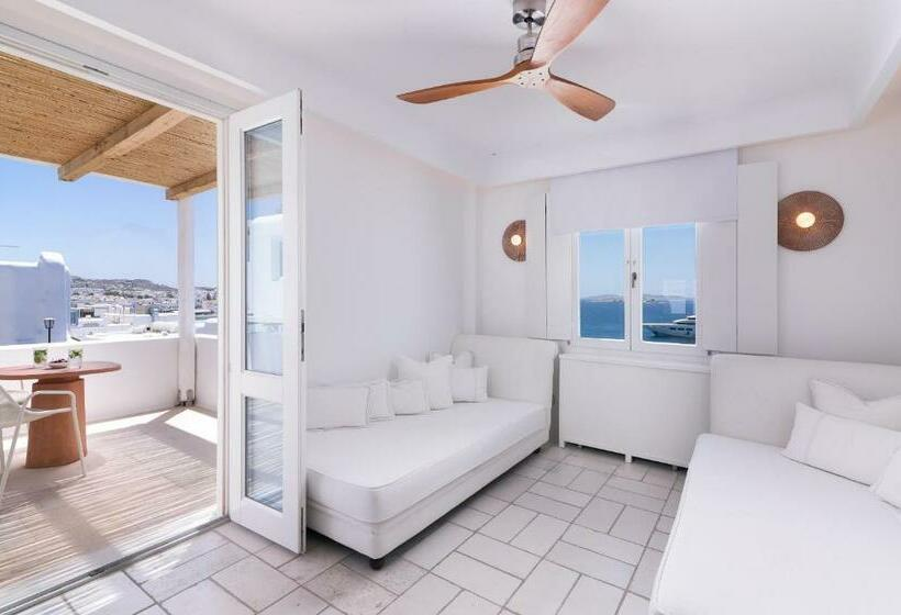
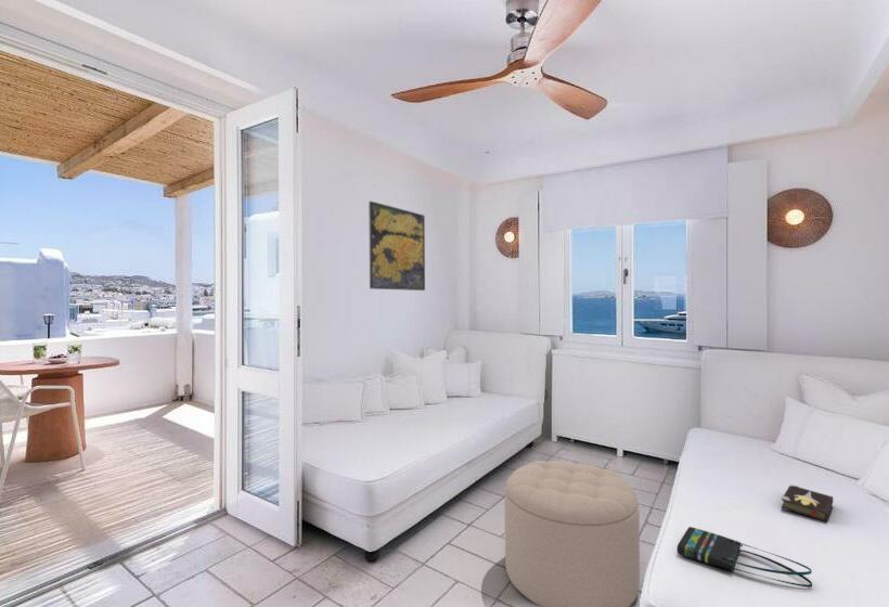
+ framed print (399, 248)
+ hardback book (807, 501)
+ ottoman (569, 526)
+ tote bag (737, 554)
